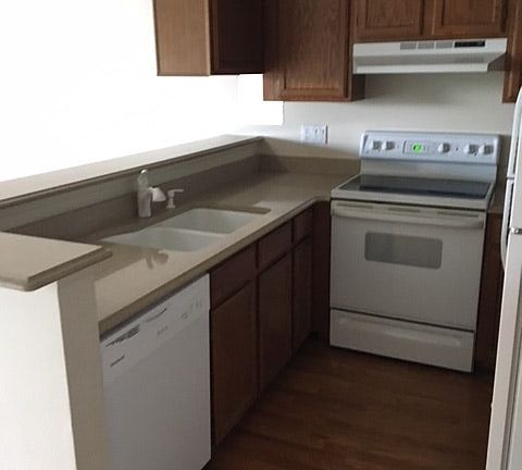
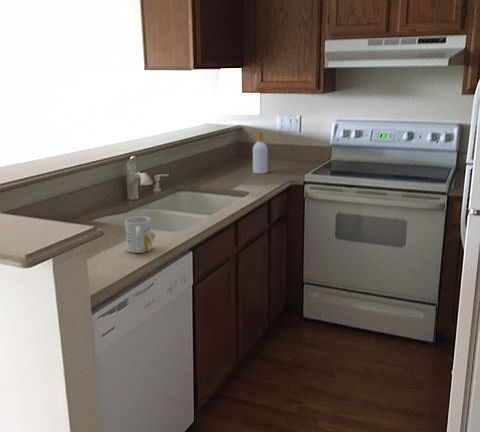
+ soap bottle (259, 152)
+ mug (140, 235)
